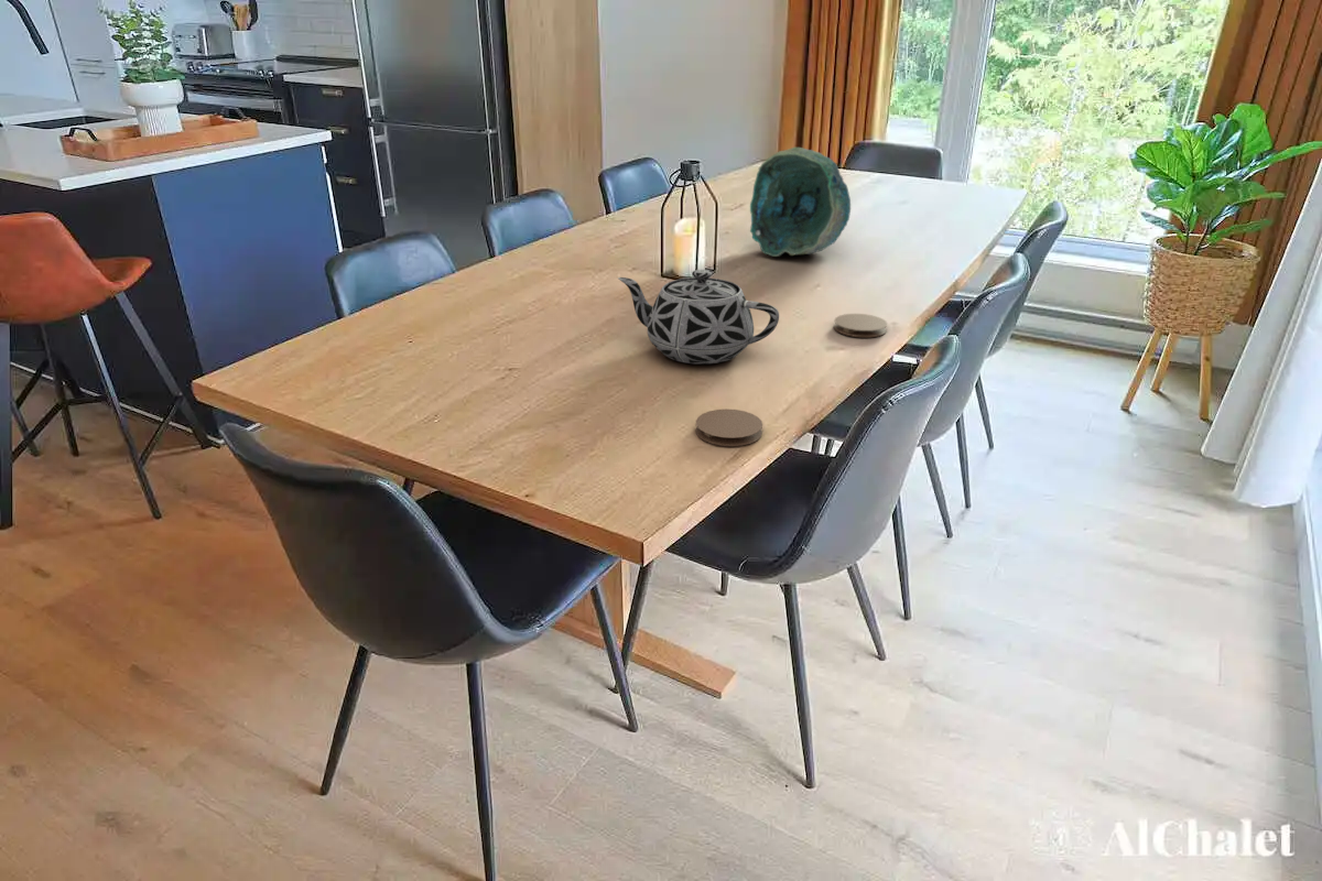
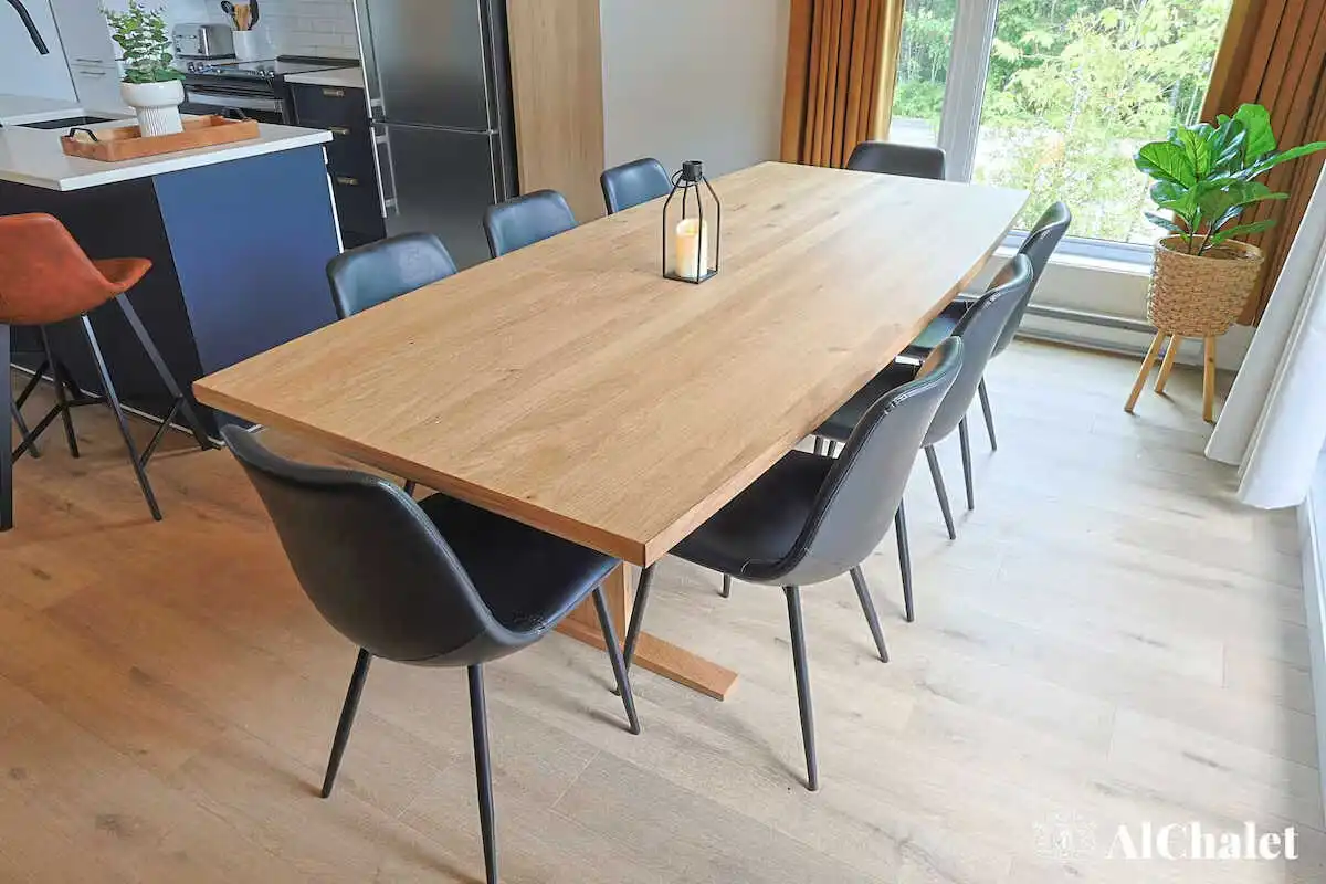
- decorative bowl (803, 200)
- teapot (695, 311)
- coaster (859, 325)
- coaster (728, 426)
